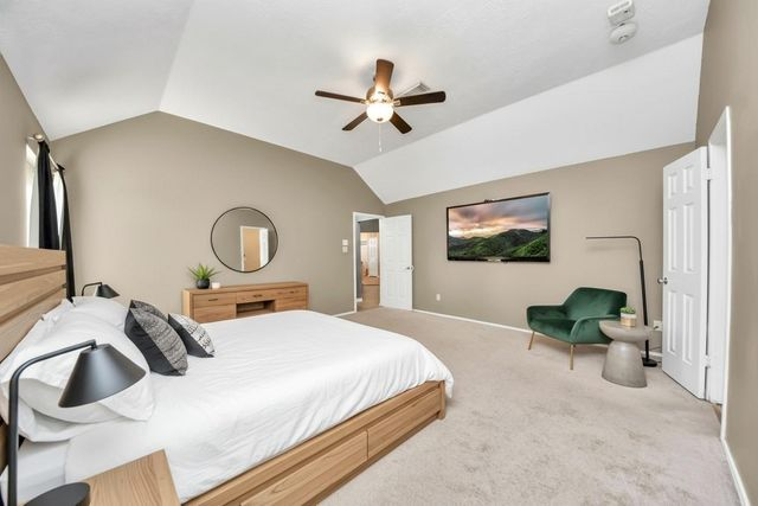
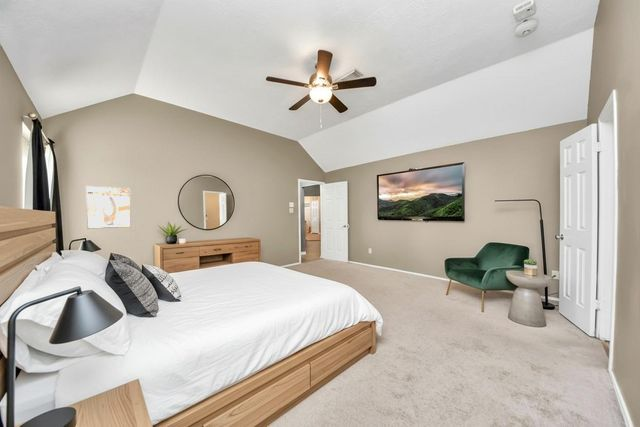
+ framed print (109, 207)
